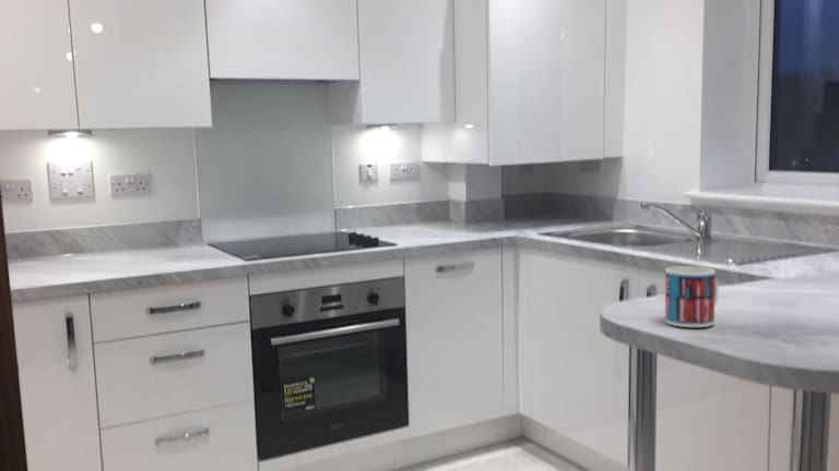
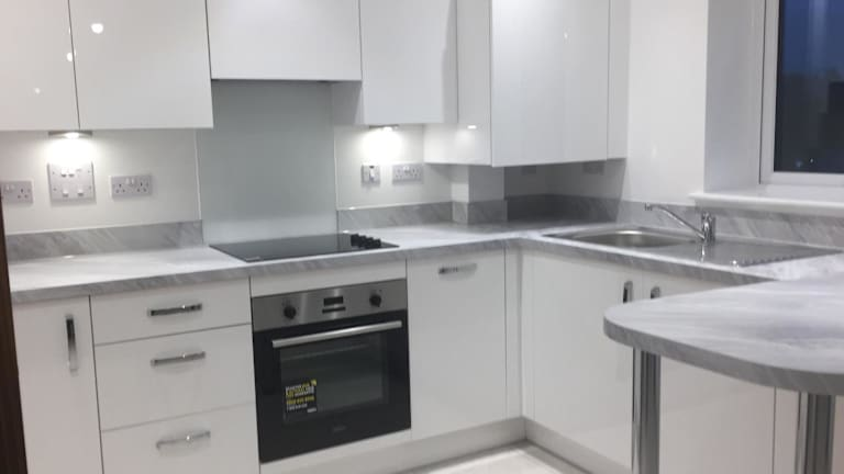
- mug (692, 294)
